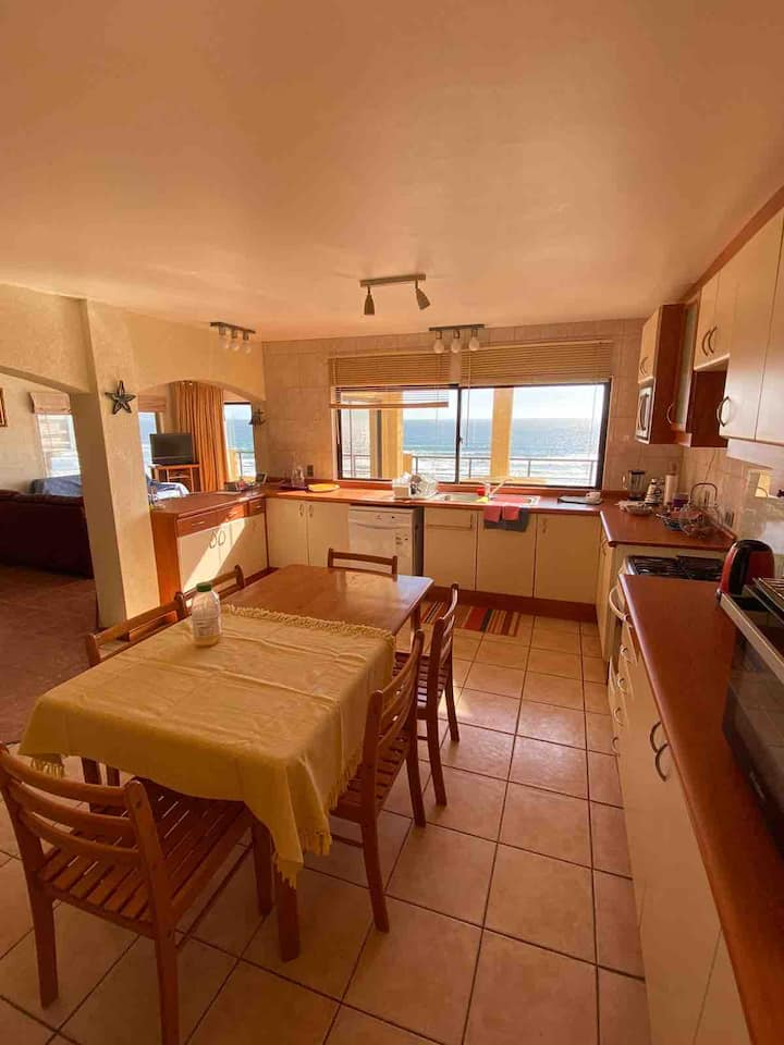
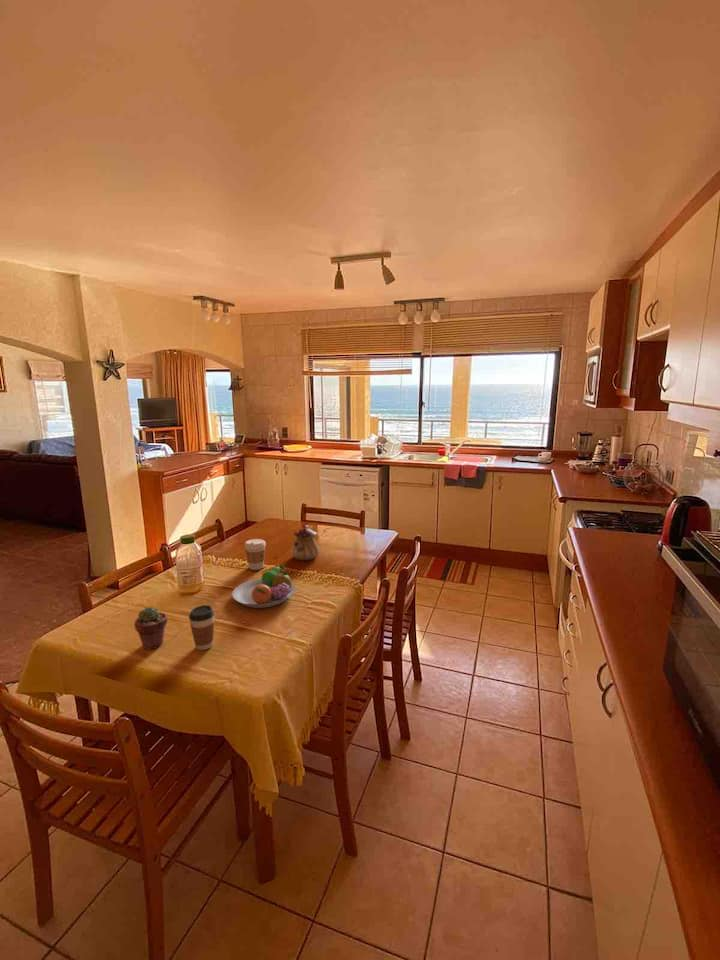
+ coffee cup (255, 554)
+ teapot (305, 540)
+ potted succulent (151, 625)
+ fruit bowl (265, 583)
+ coffee cup (202, 628)
